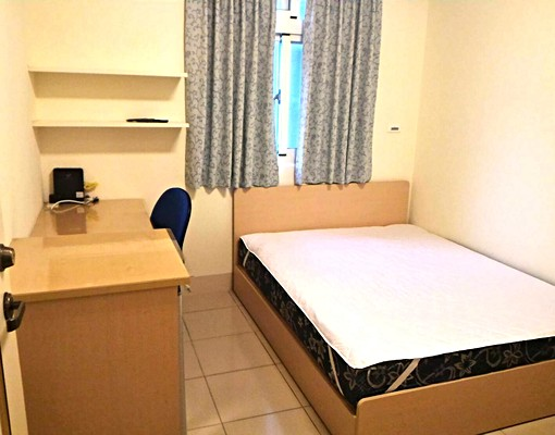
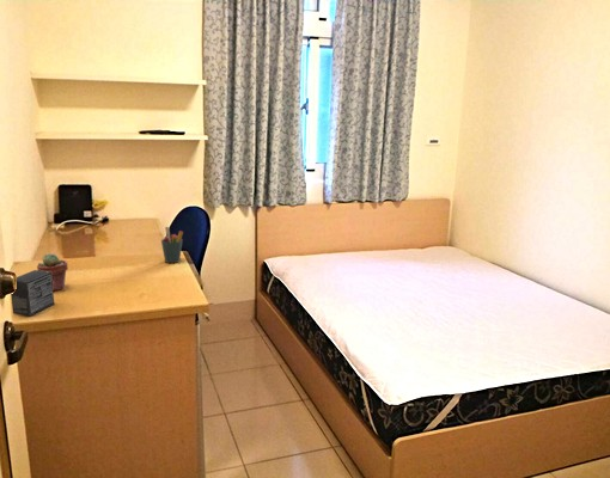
+ small box (32, 292)
+ pen holder (172, 245)
+ potted succulent (53, 270)
